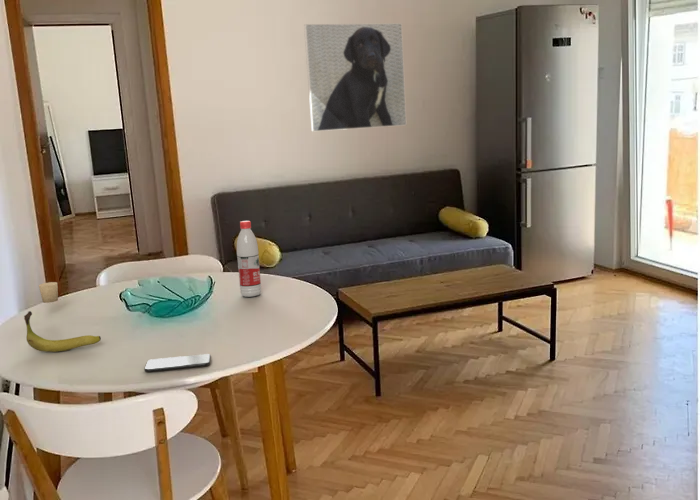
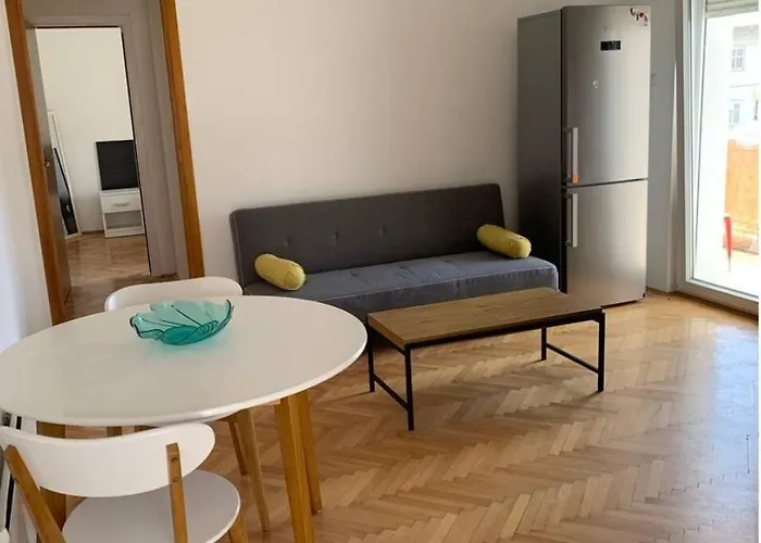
- smartphone (178, 362)
- water bottle (248, 258)
- candle (50, 299)
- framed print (357, 76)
- banana (63, 339)
